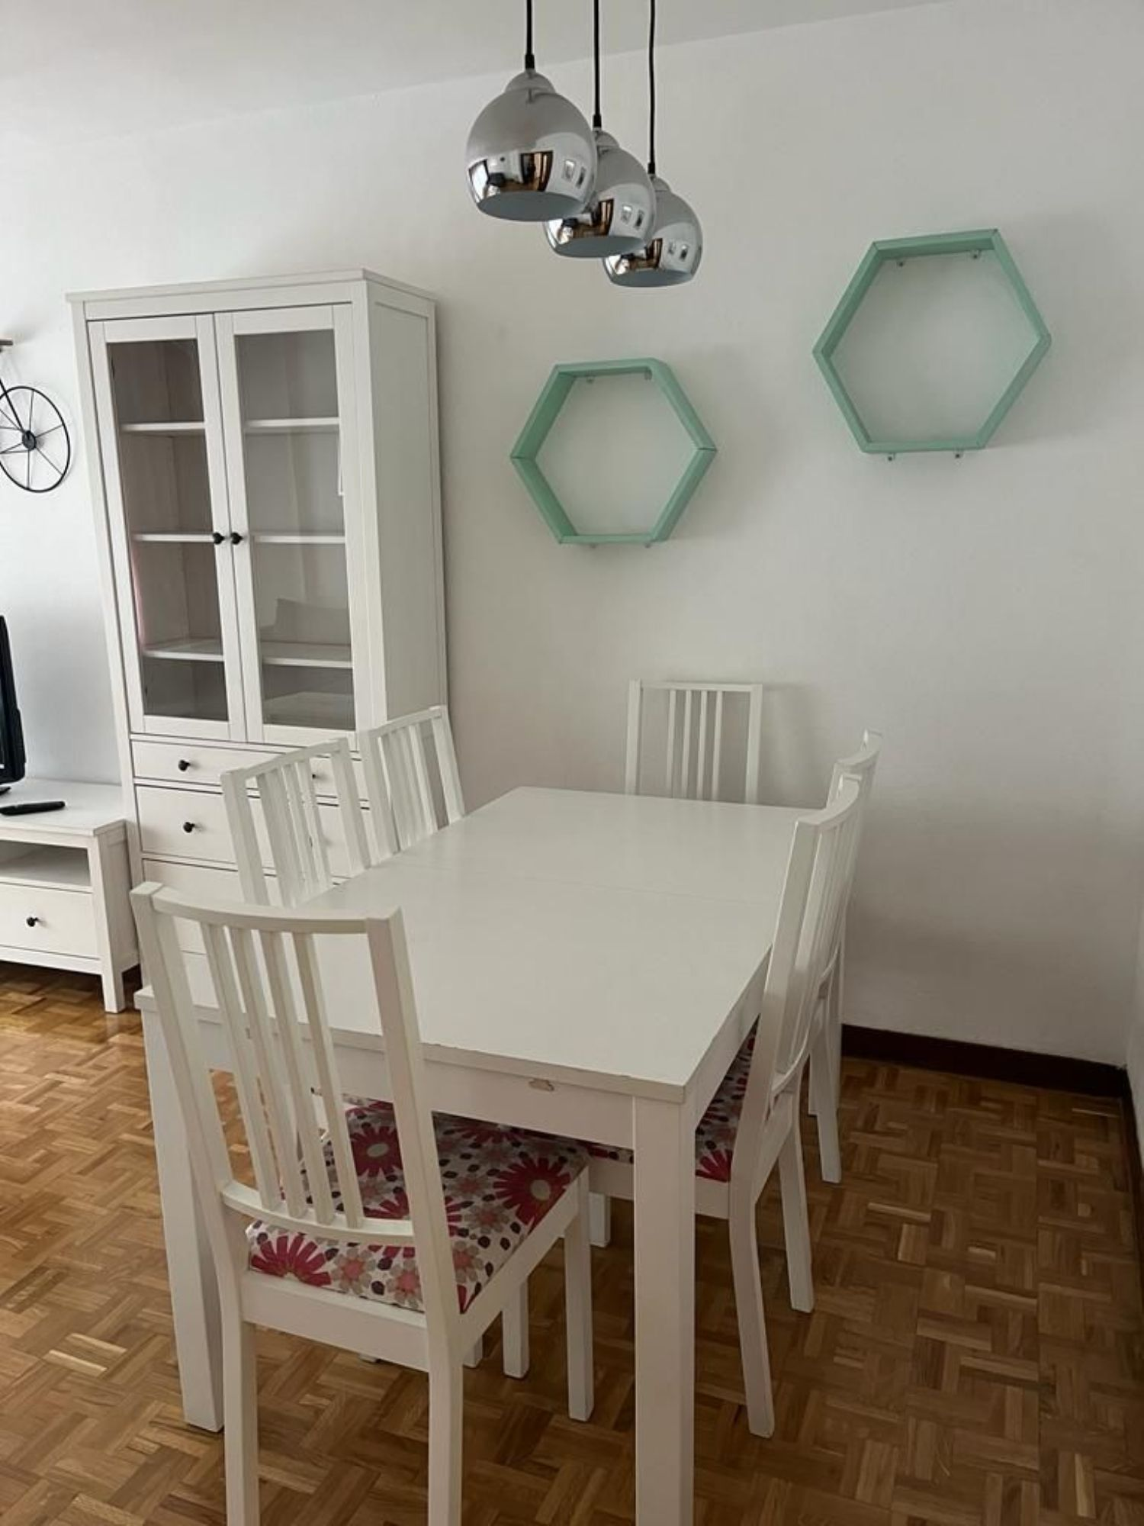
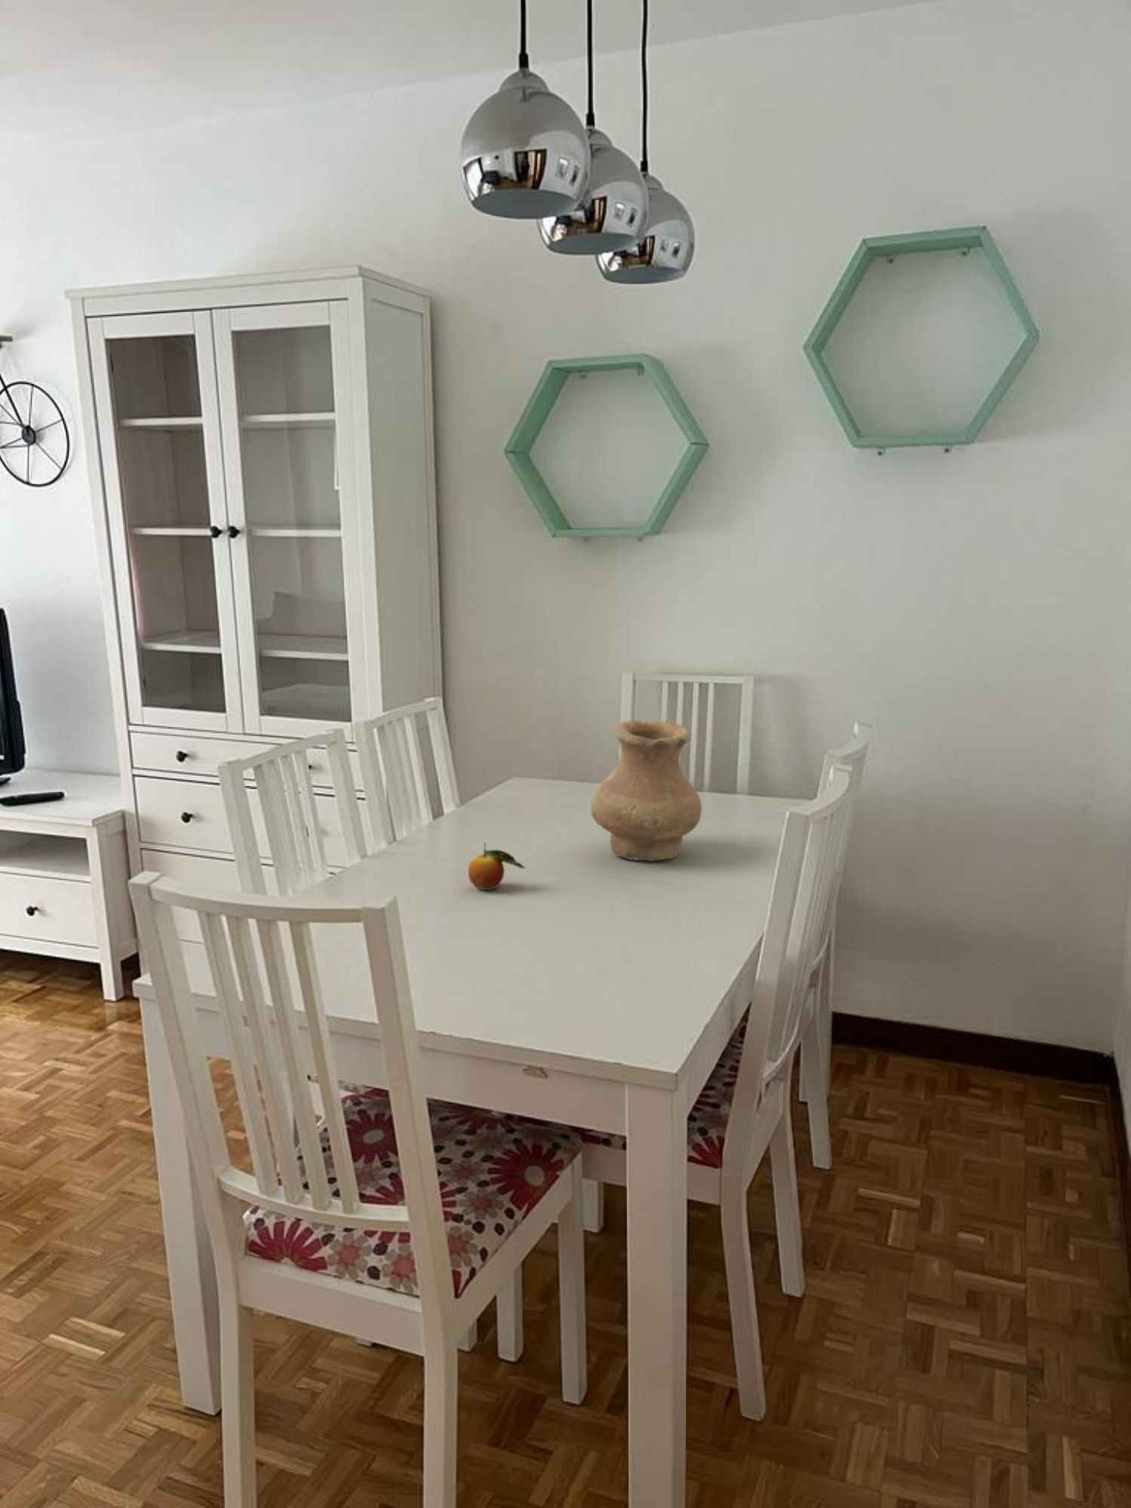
+ fruit (497, 864)
+ vase (646, 788)
